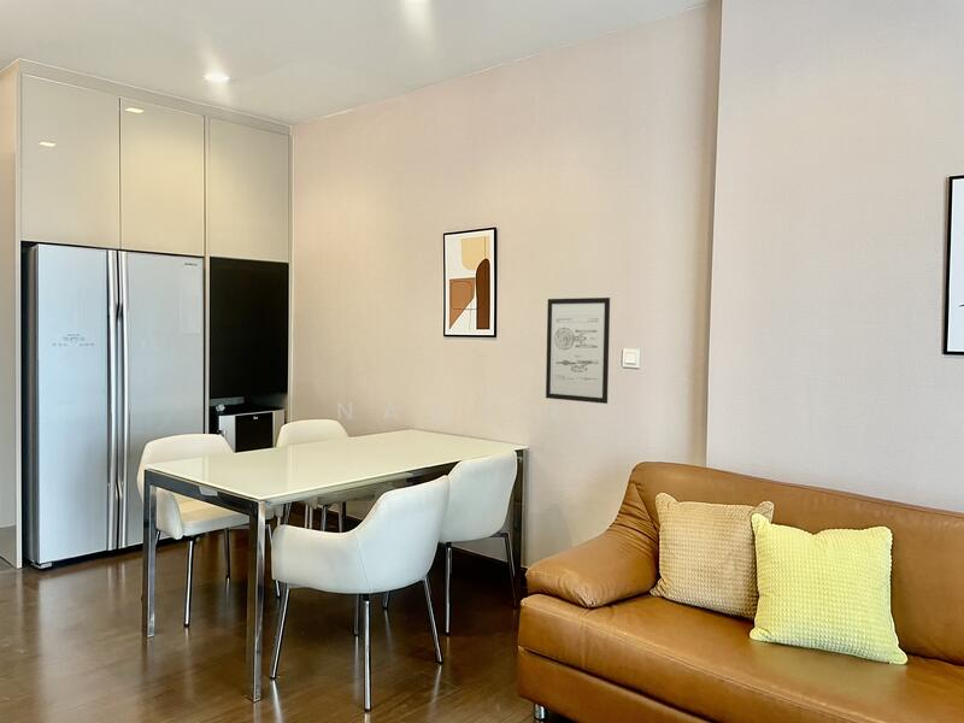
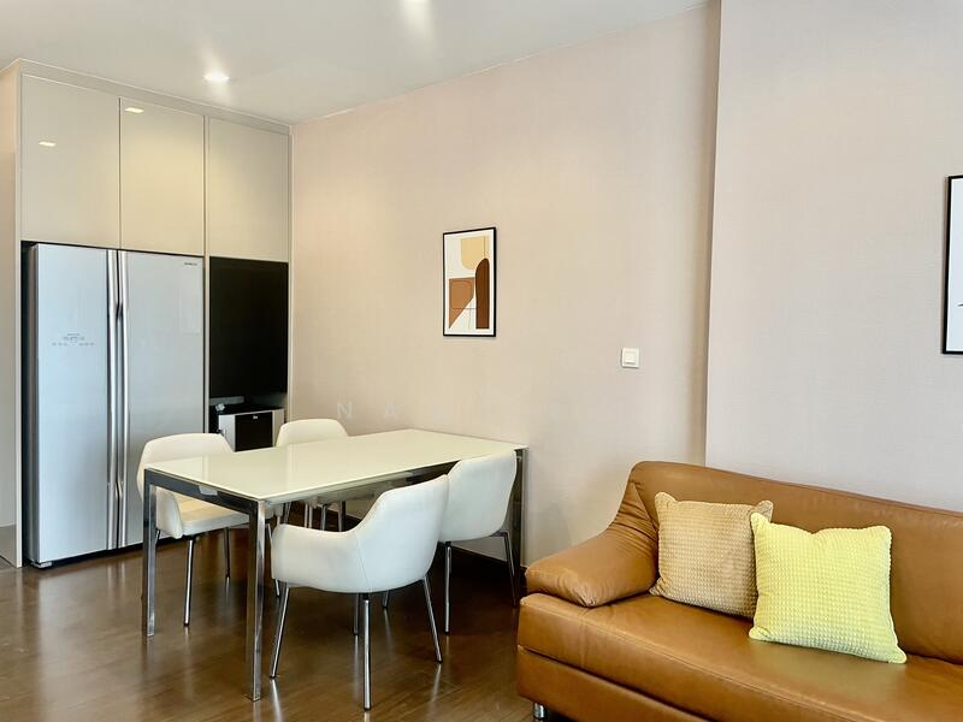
- wall art (576, 349)
